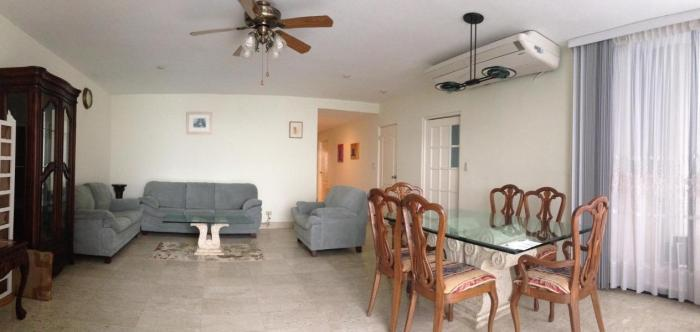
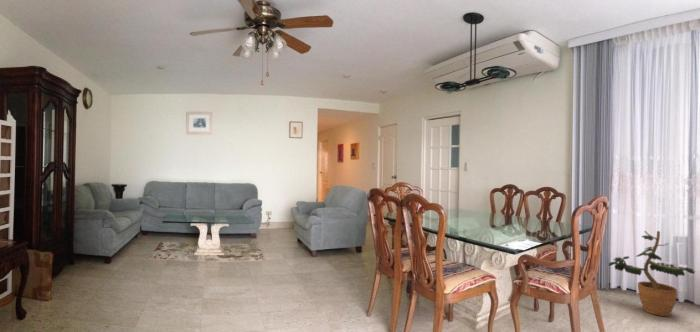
+ potted plant (646, 269)
